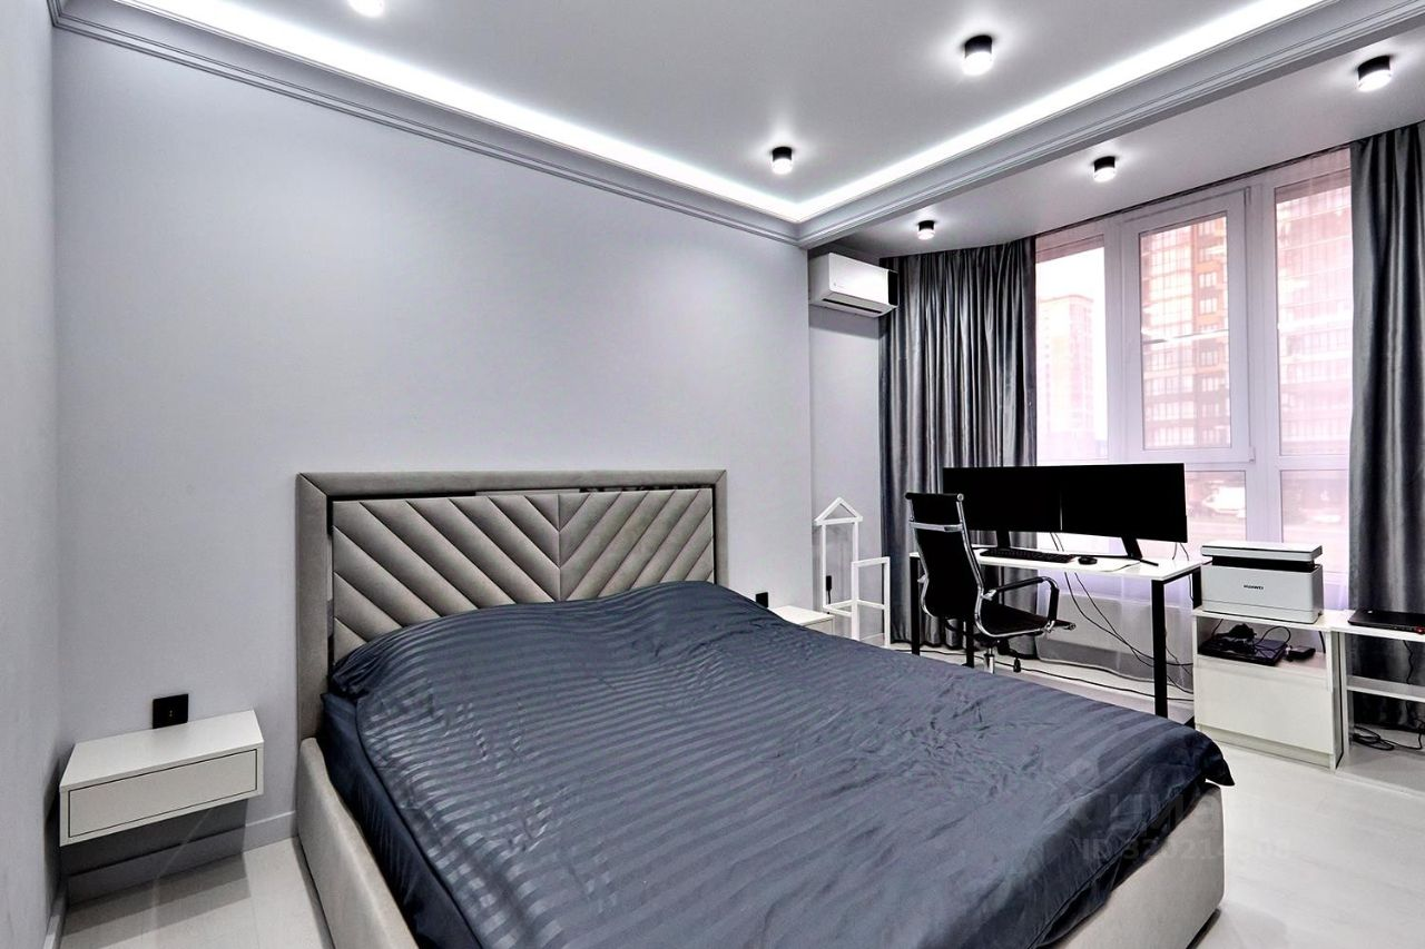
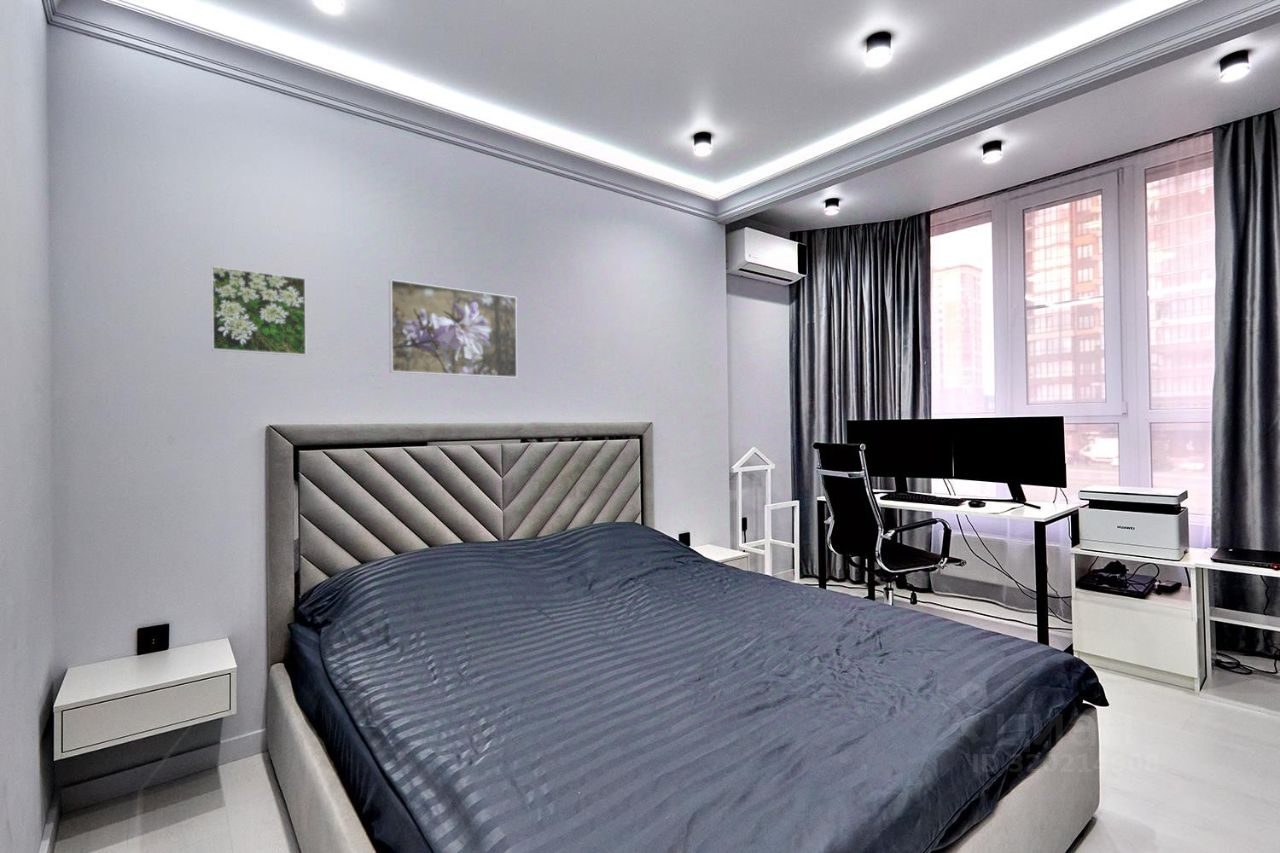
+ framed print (457, 332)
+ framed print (260, 312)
